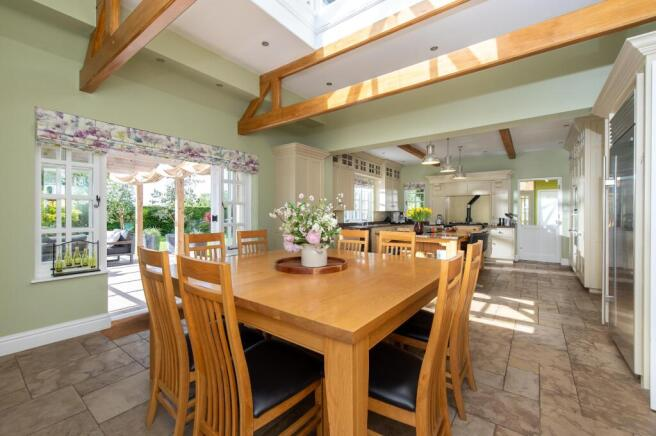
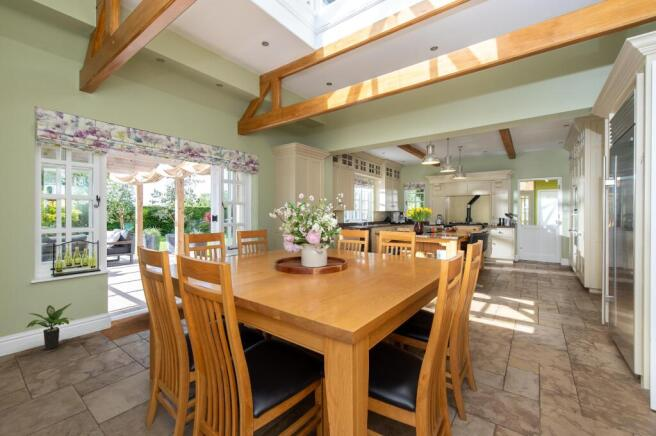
+ potted plant (50, 327)
